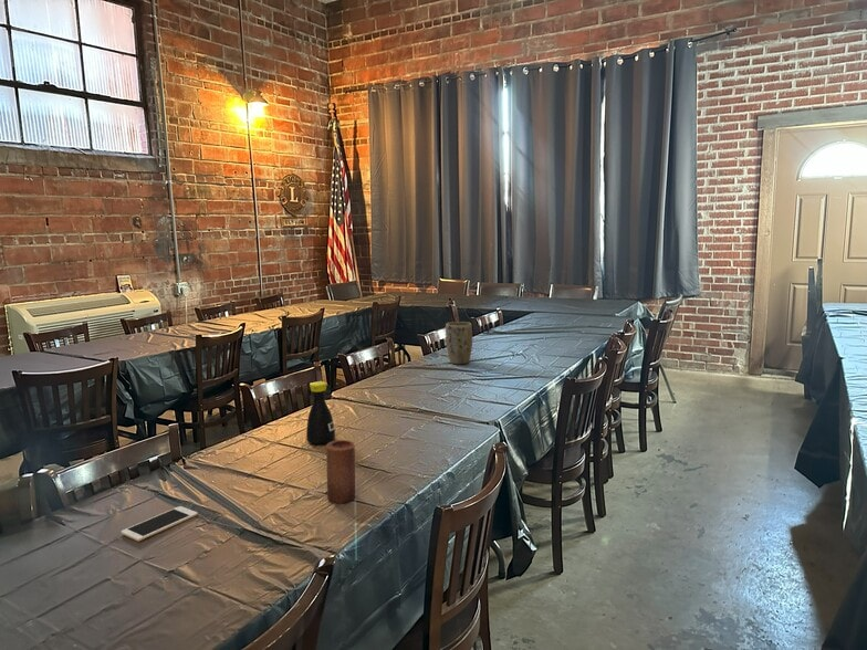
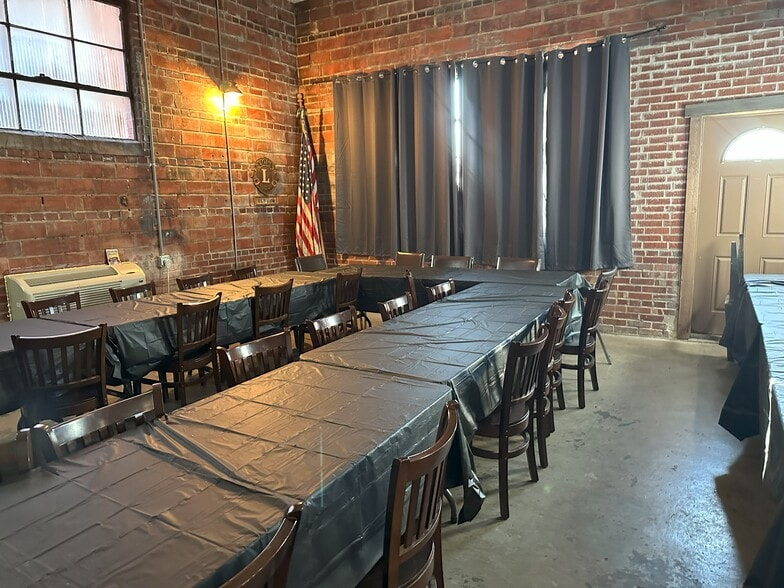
- candle (341, 471)
- bottle (320, 411)
- plant pot (459, 343)
- cell phone (160, 522)
